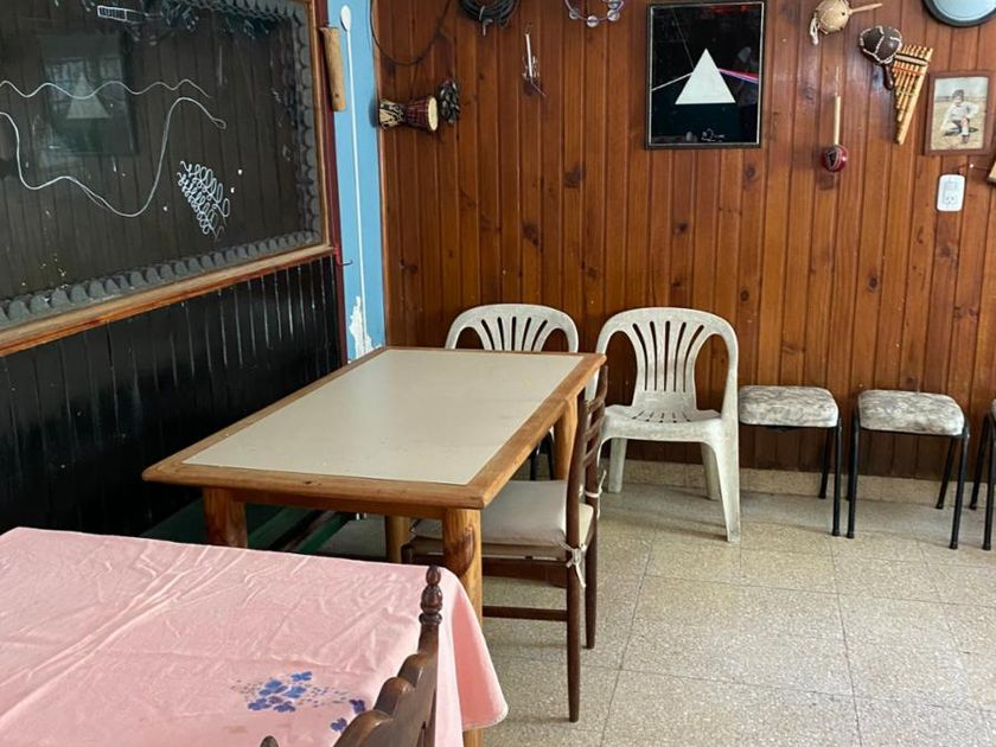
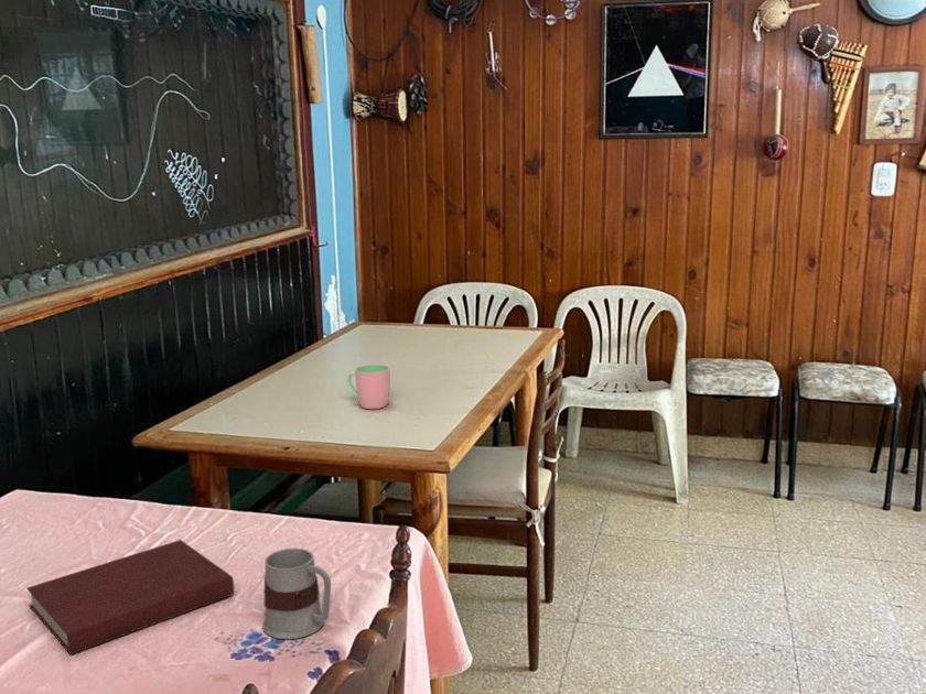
+ mug (299, 593)
+ cup (367, 387)
+ notebook (131, 590)
